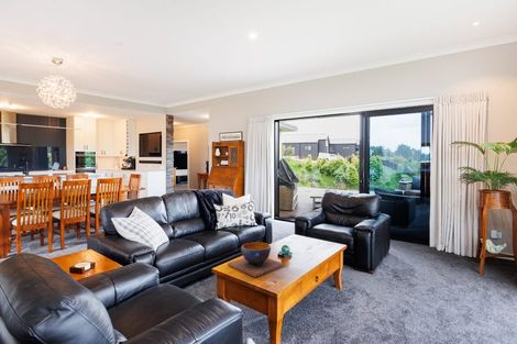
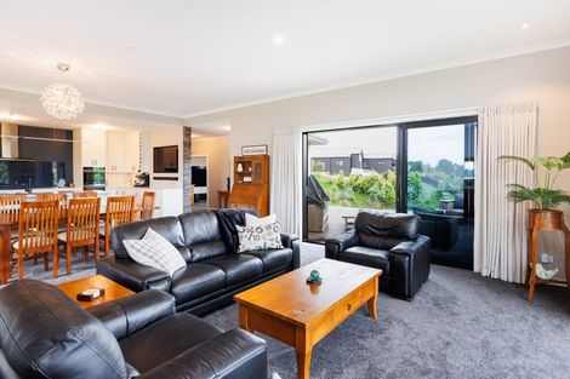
- decorative bowl (255, 255)
